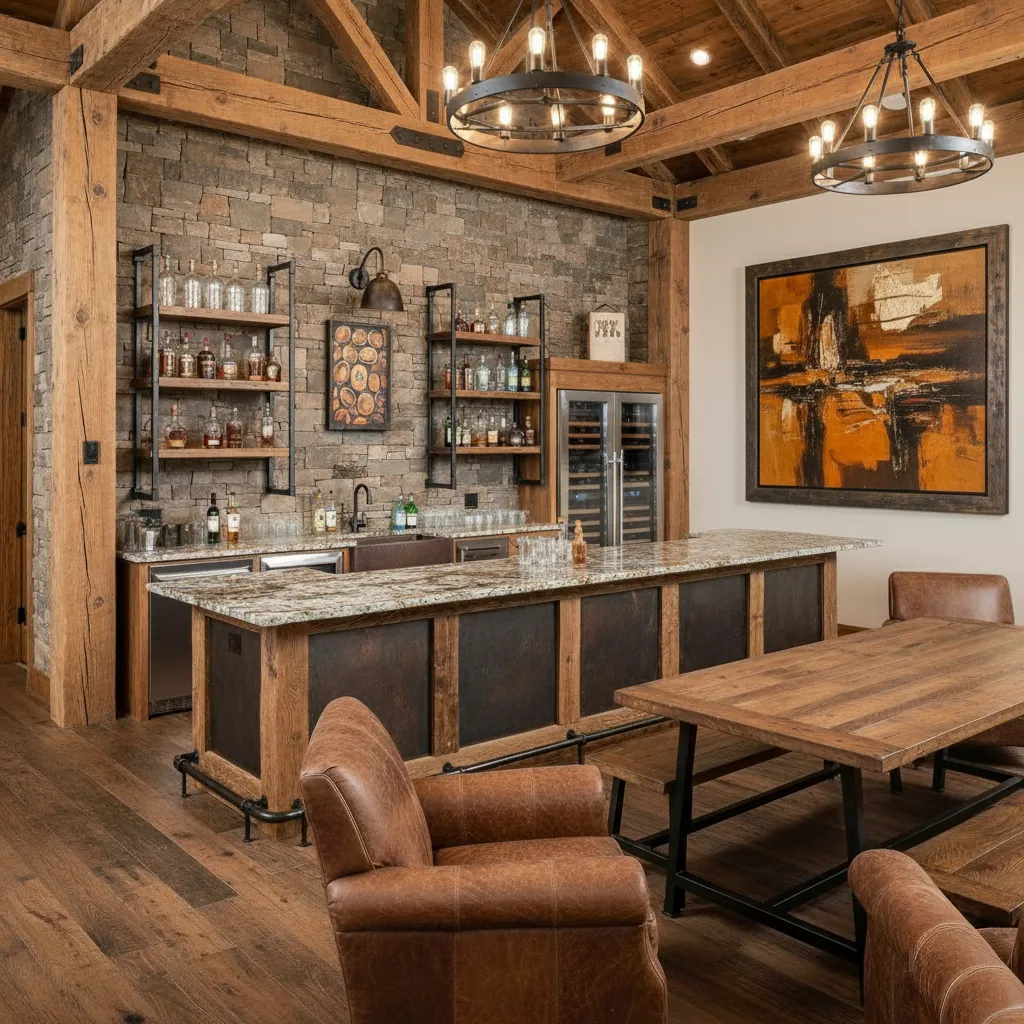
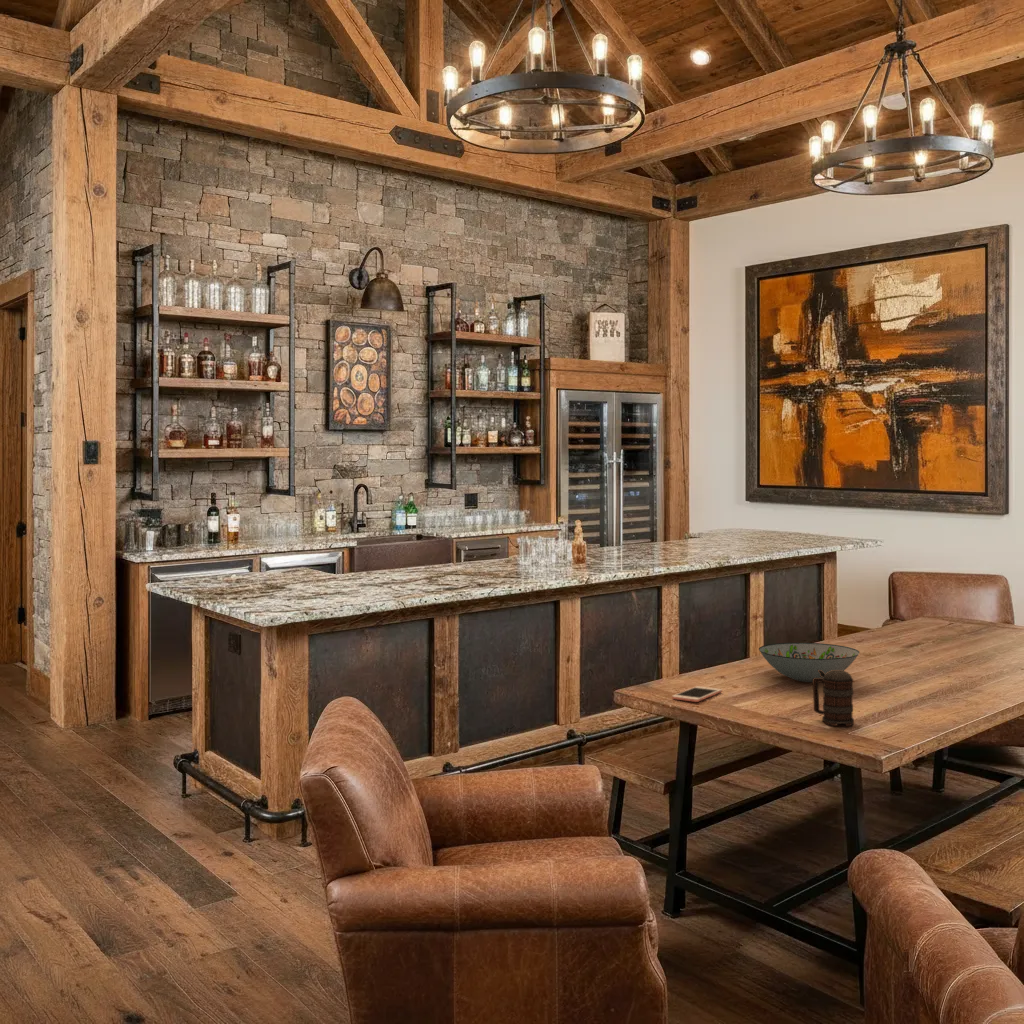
+ decorative bowl (808, 665)
+ cell phone (697, 693)
+ beer mug (832, 695)
